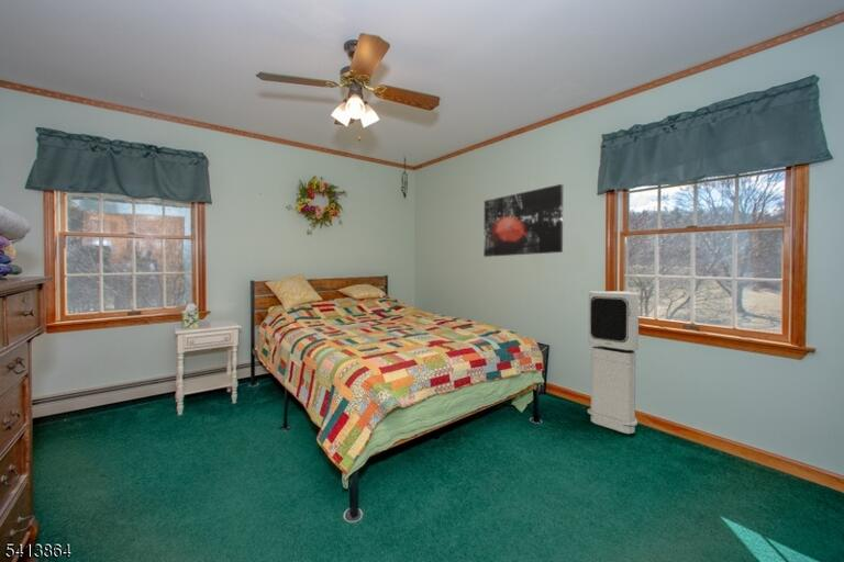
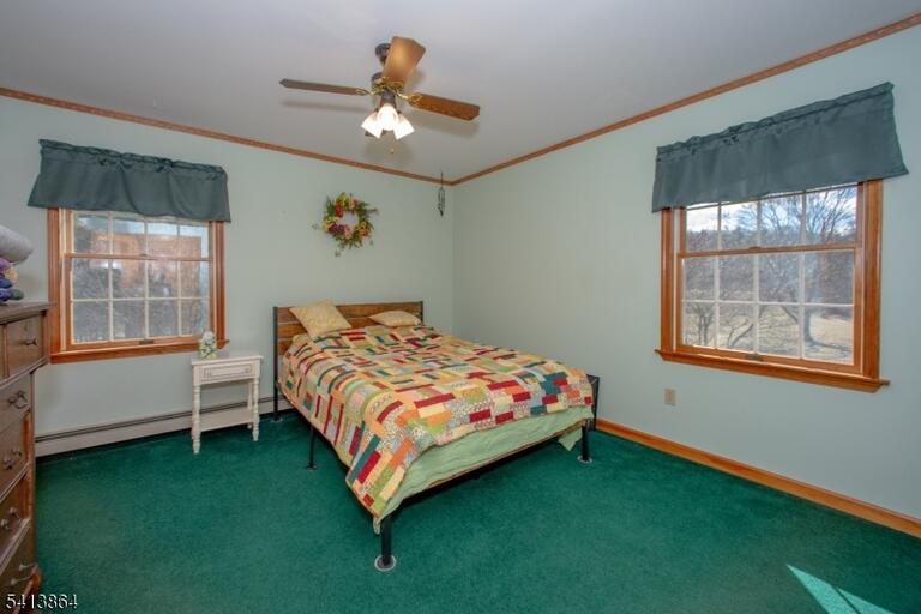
- wall art (519, 224)
- air purifier (619, 357)
